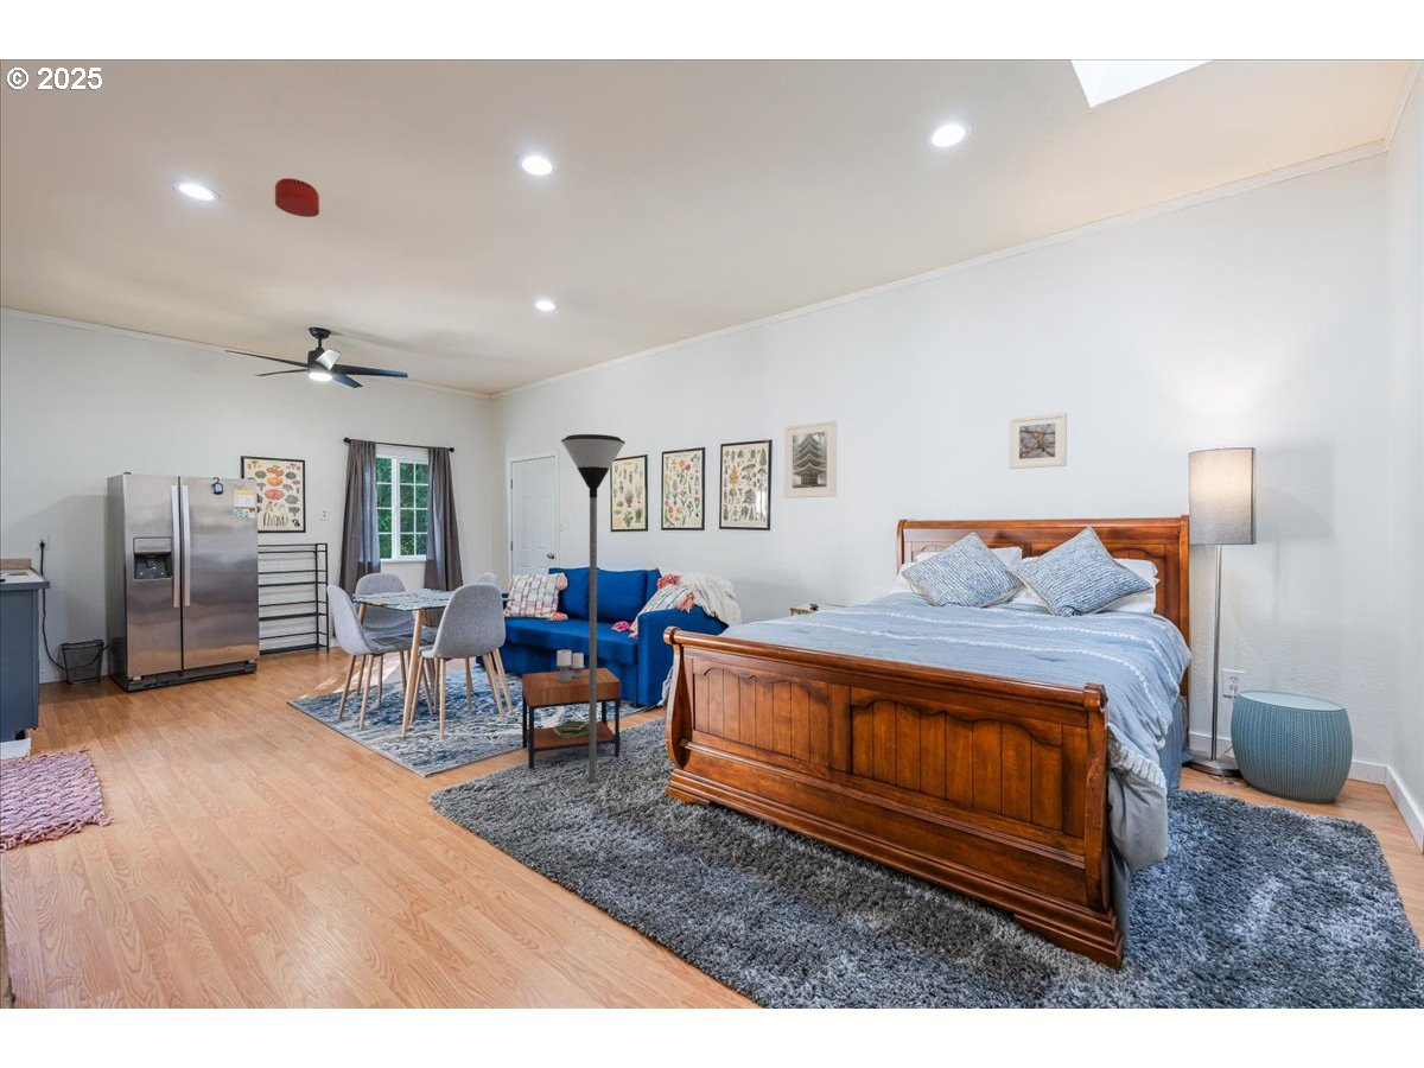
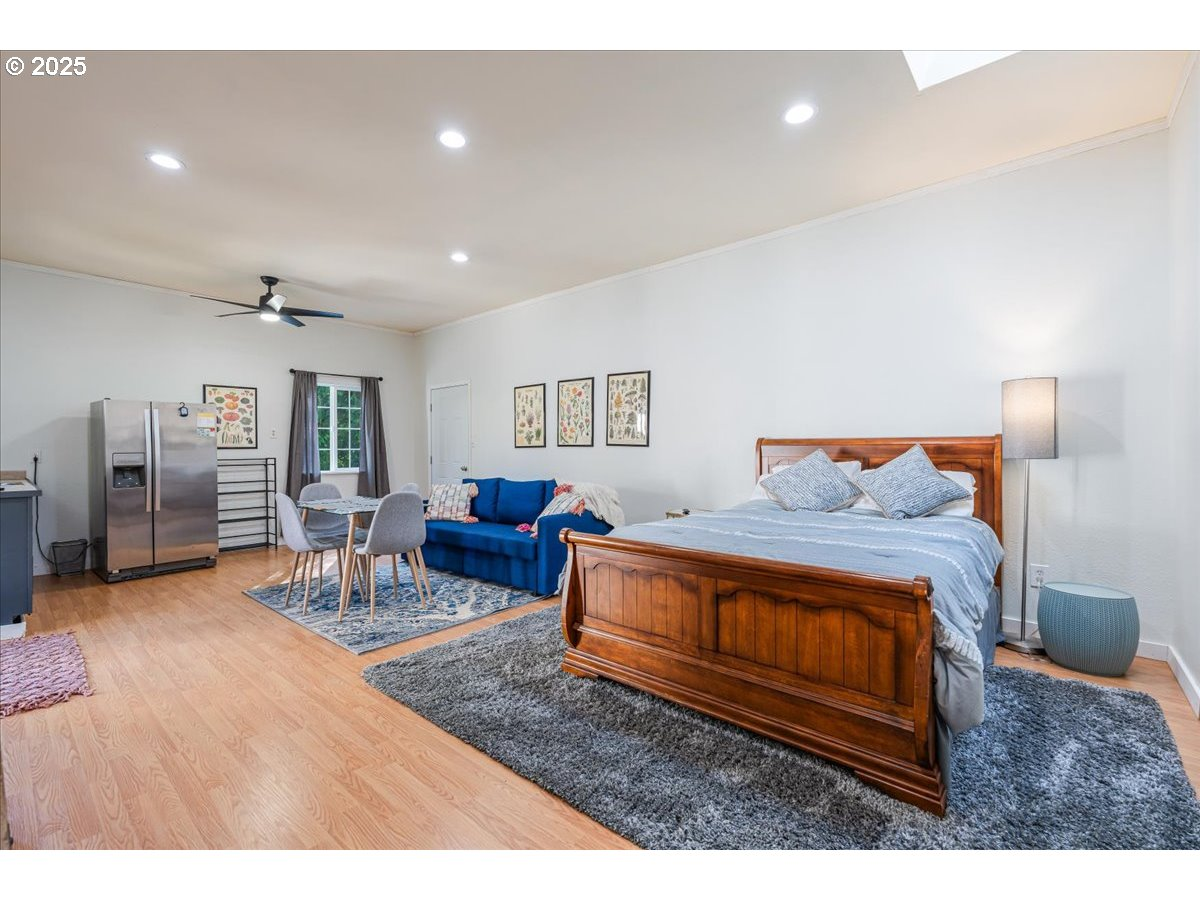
- side table (570, 700)
- floor lamp (592, 609)
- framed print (1037, 441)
- smoke detector (297, 197)
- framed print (809, 460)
